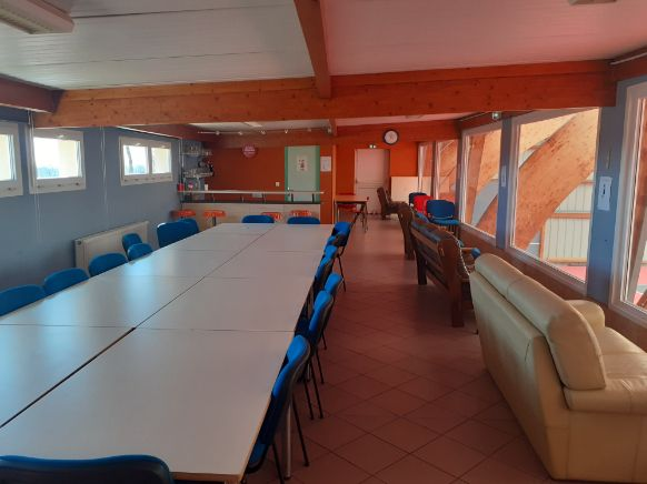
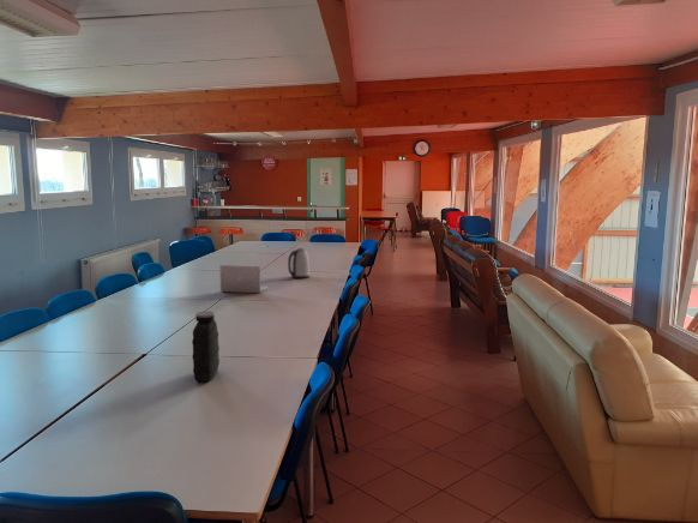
+ laptop (245, 276)
+ water jug (205, 344)
+ kettle (297, 263)
